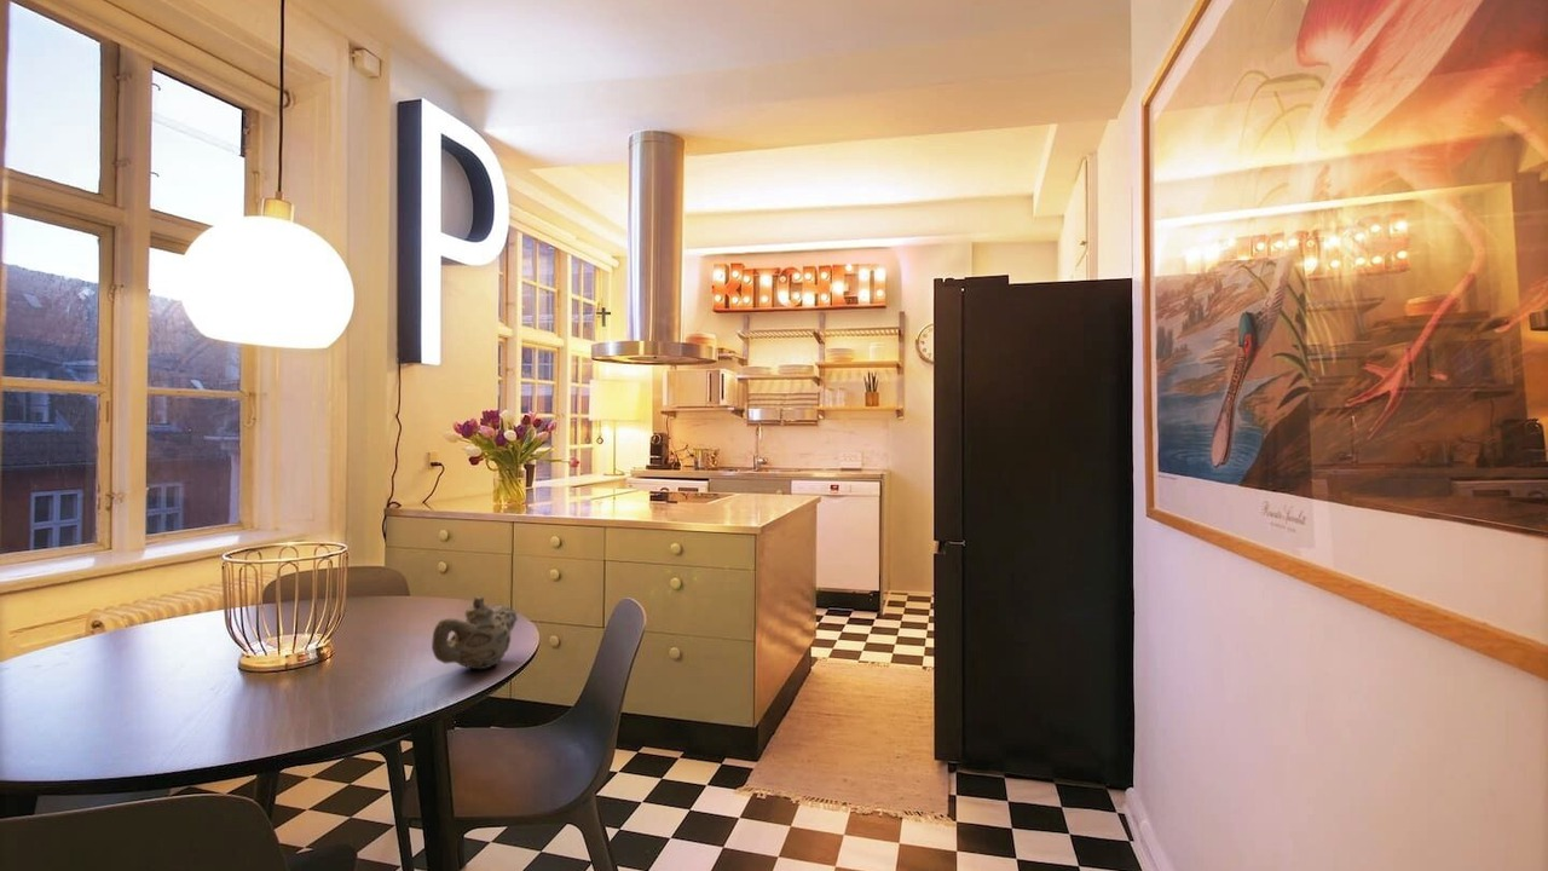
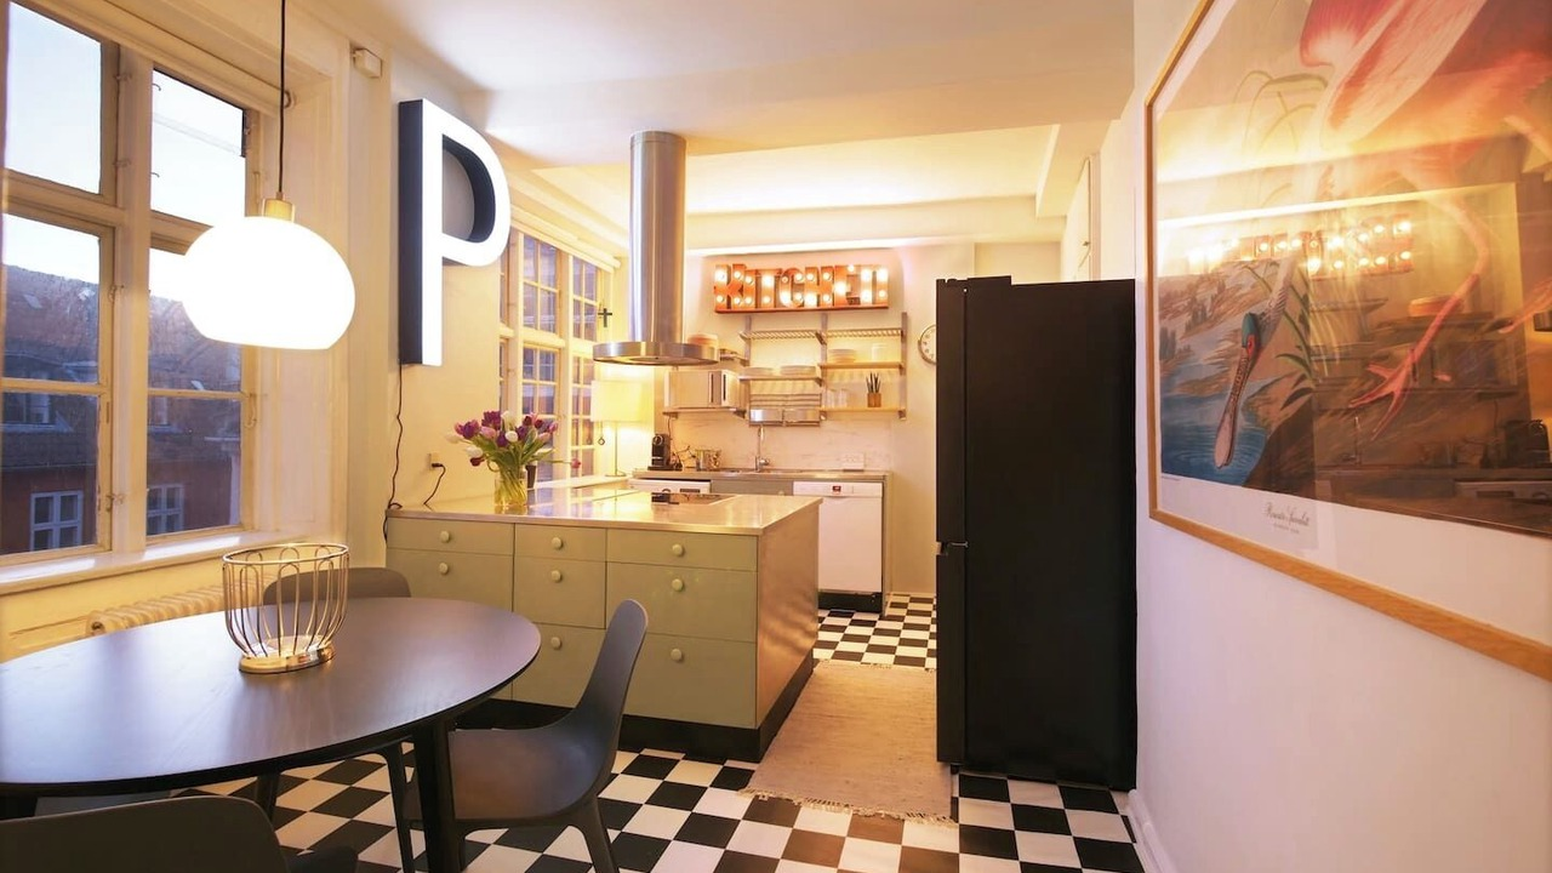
- teapot (478, 631)
